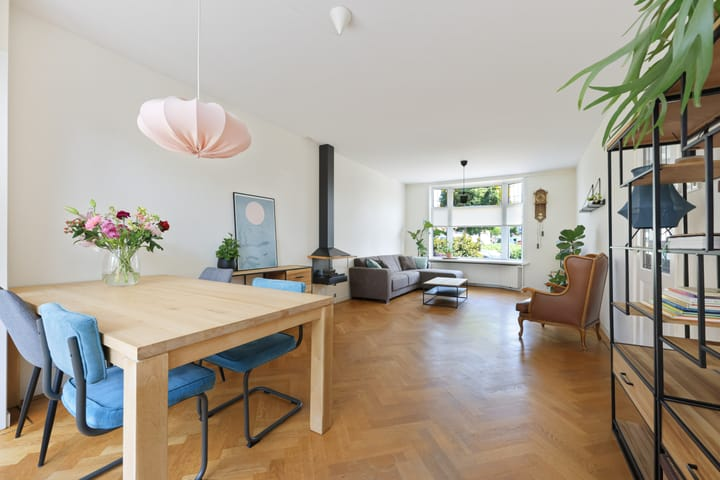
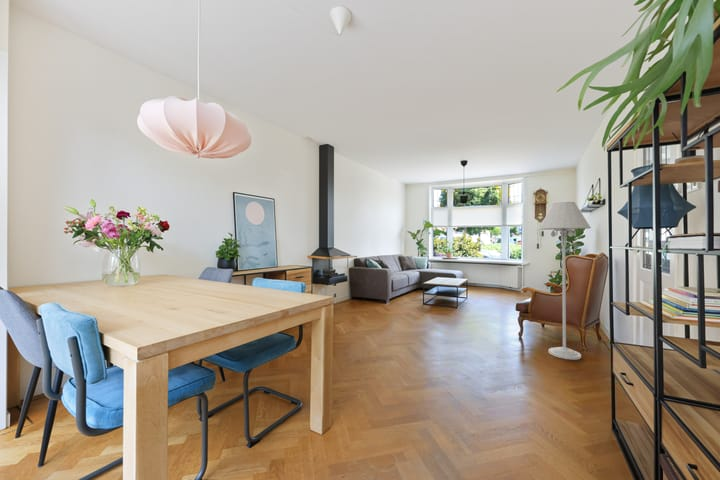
+ floor lamp (564, 278)
